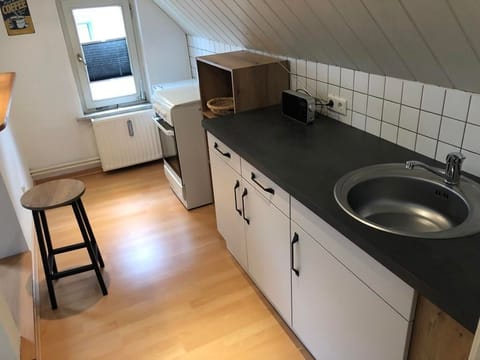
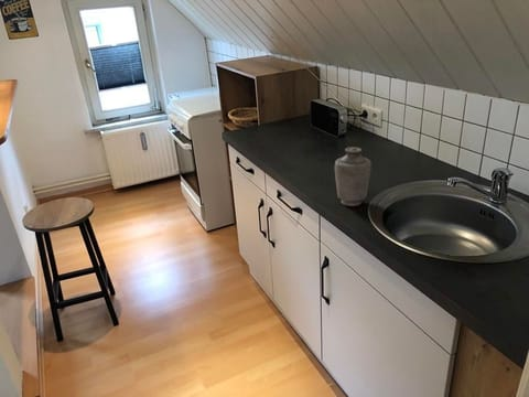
+ vase (352, 175)
